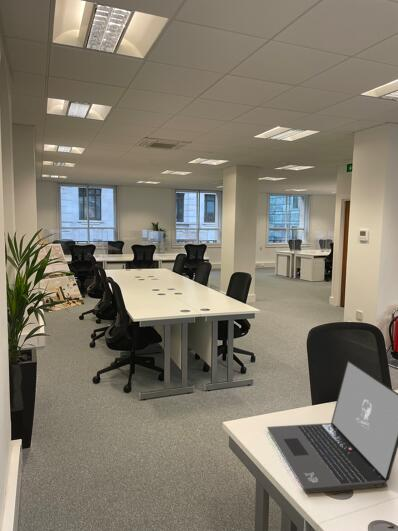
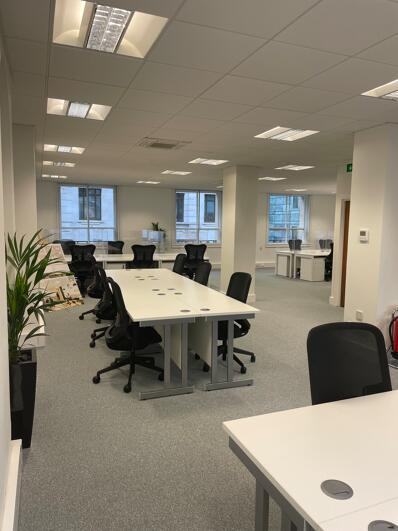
- laptop (332, 417)
